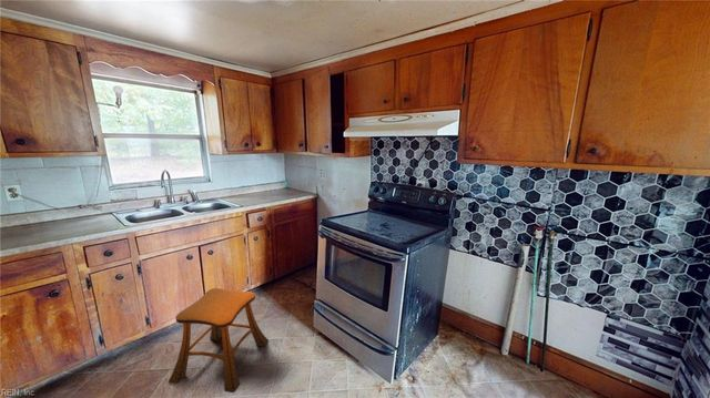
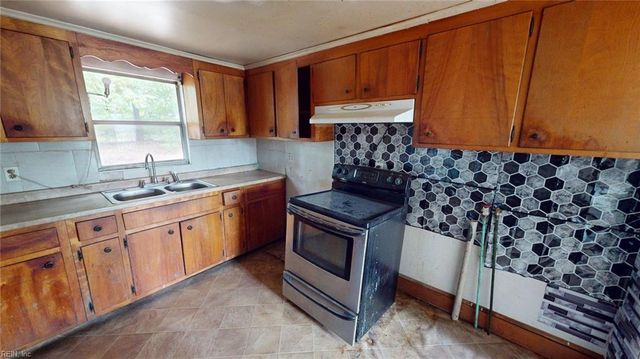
- stool (221, 331)
